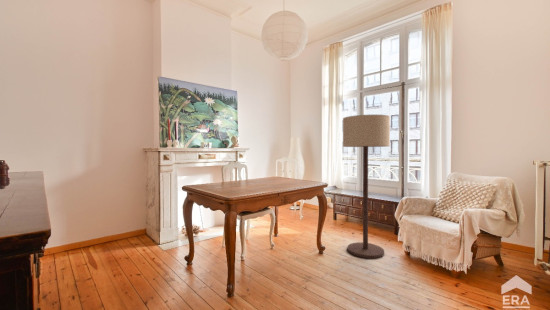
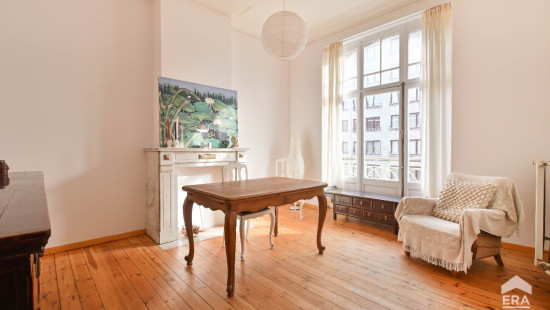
- floor lamp (365, 184)
